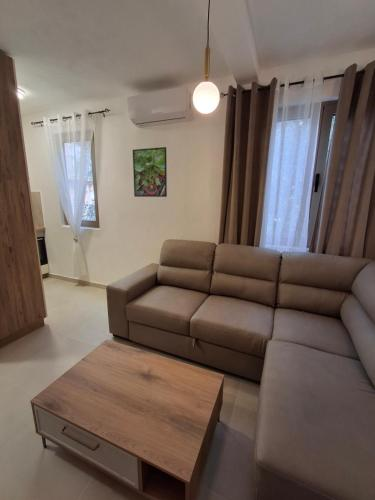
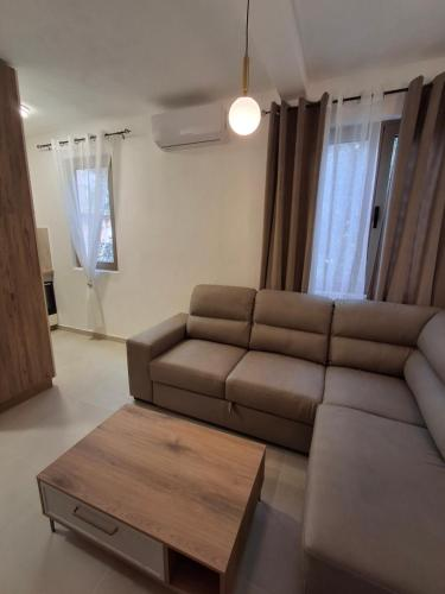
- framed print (149, 173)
